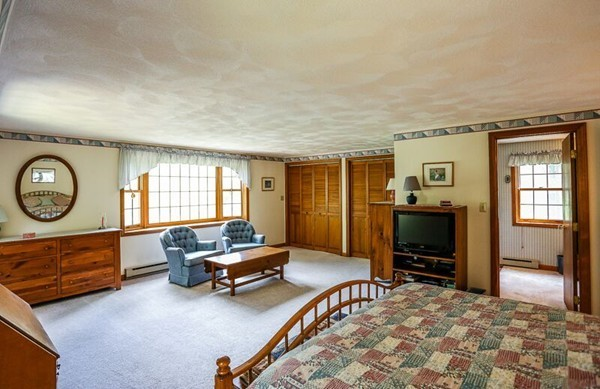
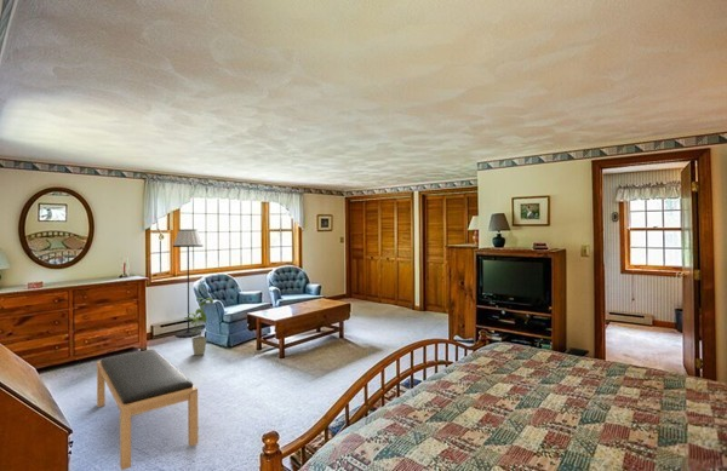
+ bench (142, 395)
+ floor lamp (188, 281)
+ house plant (201, 326)
